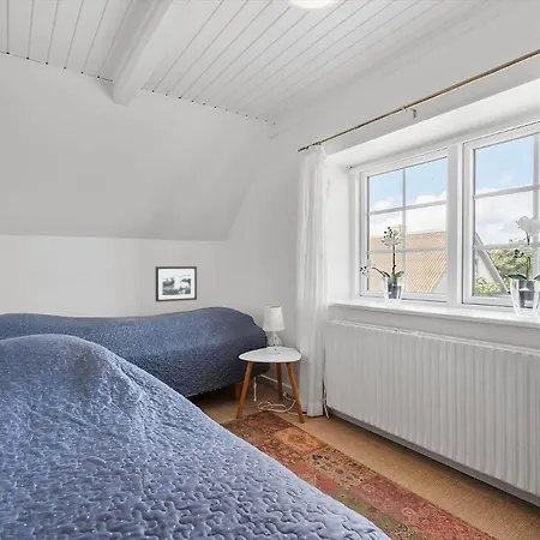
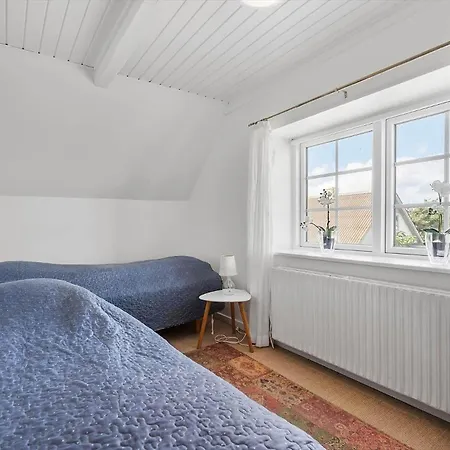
- picture frame (176, 283)
